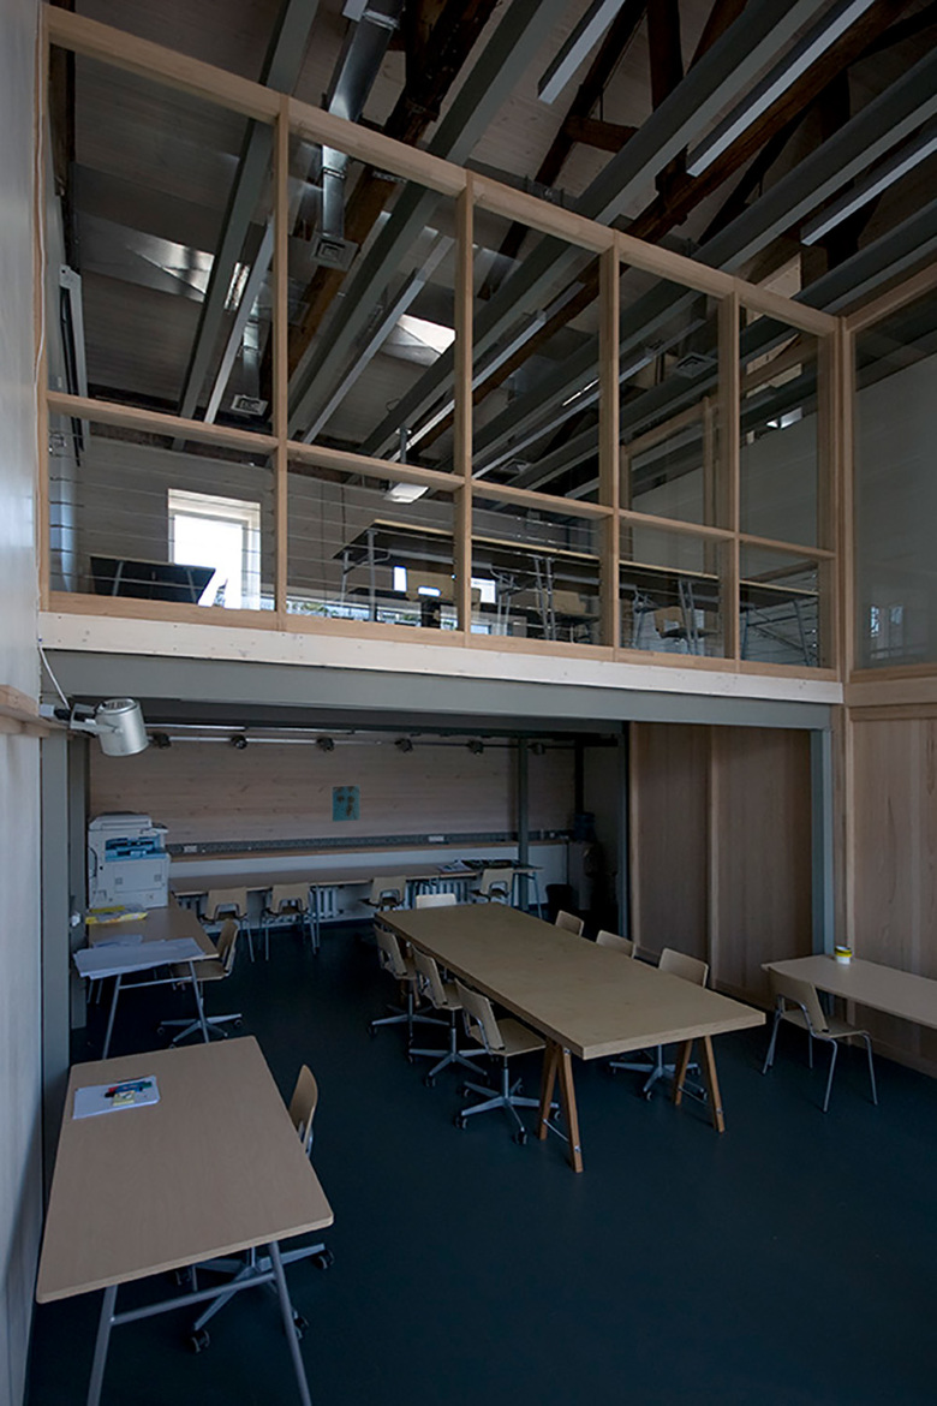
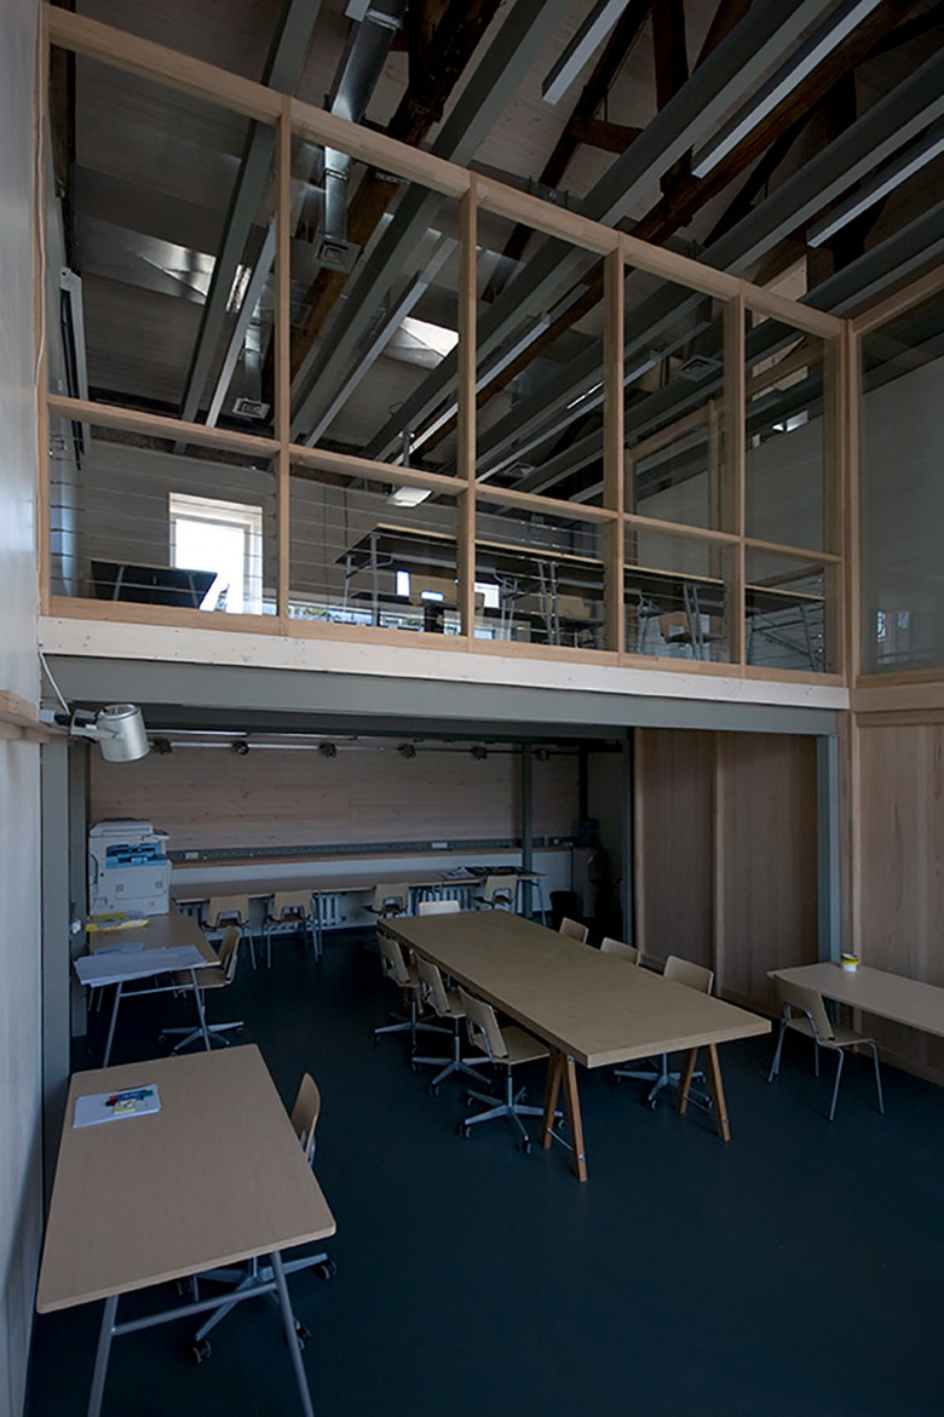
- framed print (345, 803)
